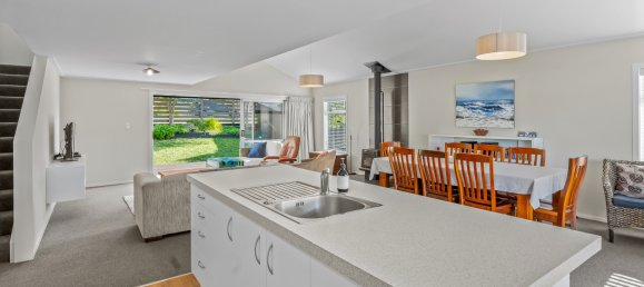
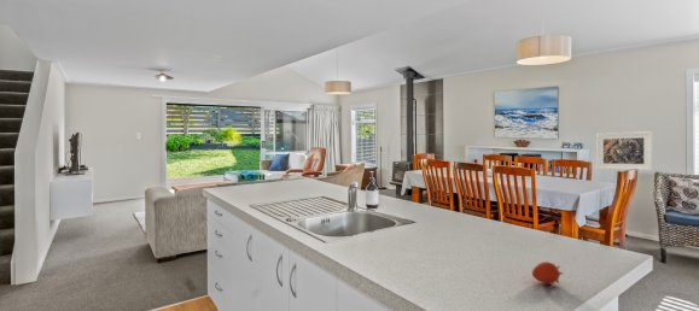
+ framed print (623, 151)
+ fruit (546, 272)
